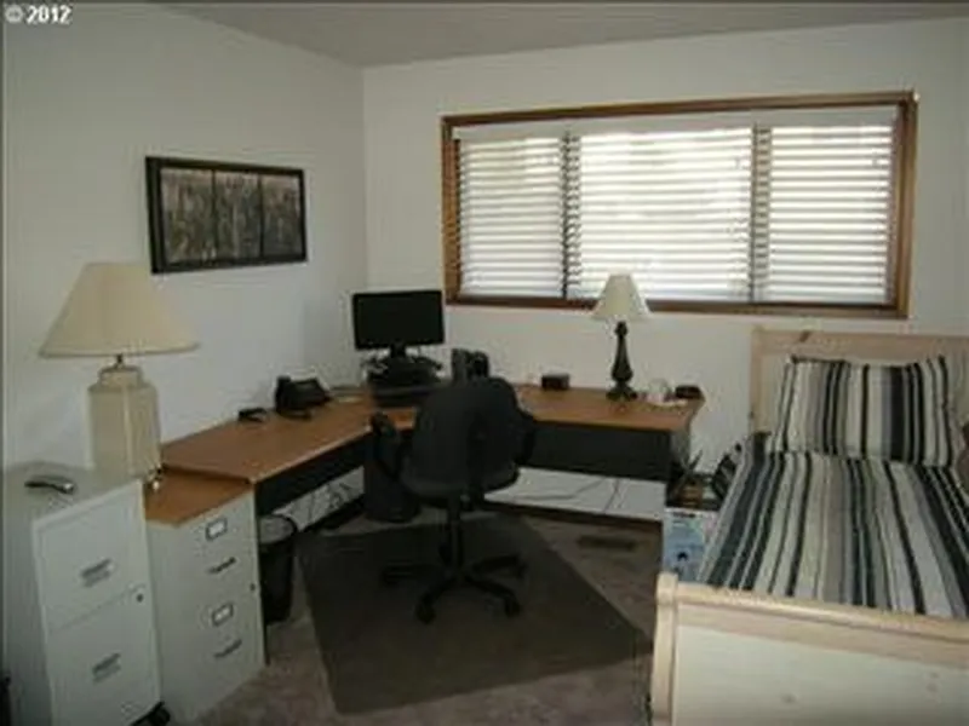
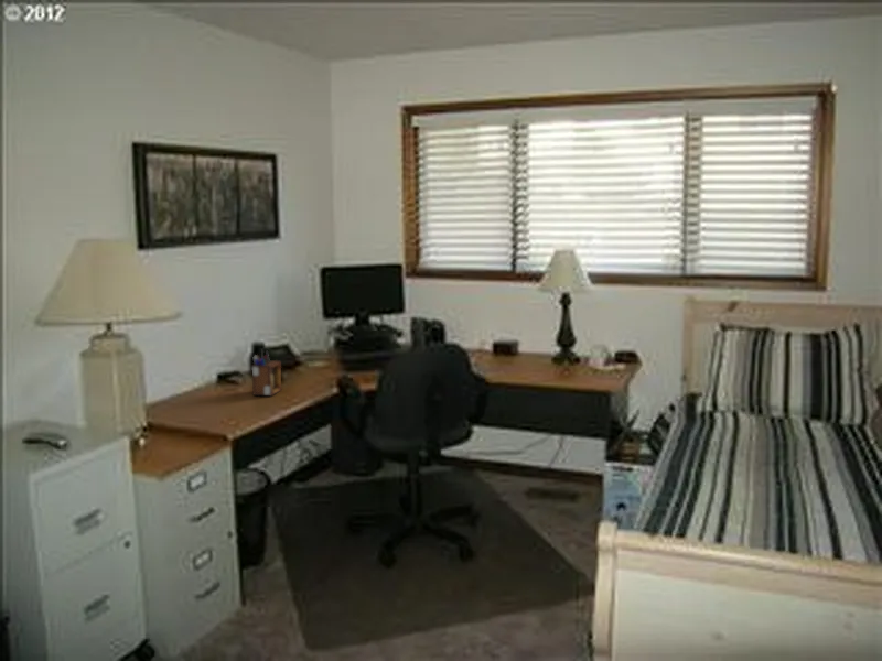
+ desk organizer (266, 371)
